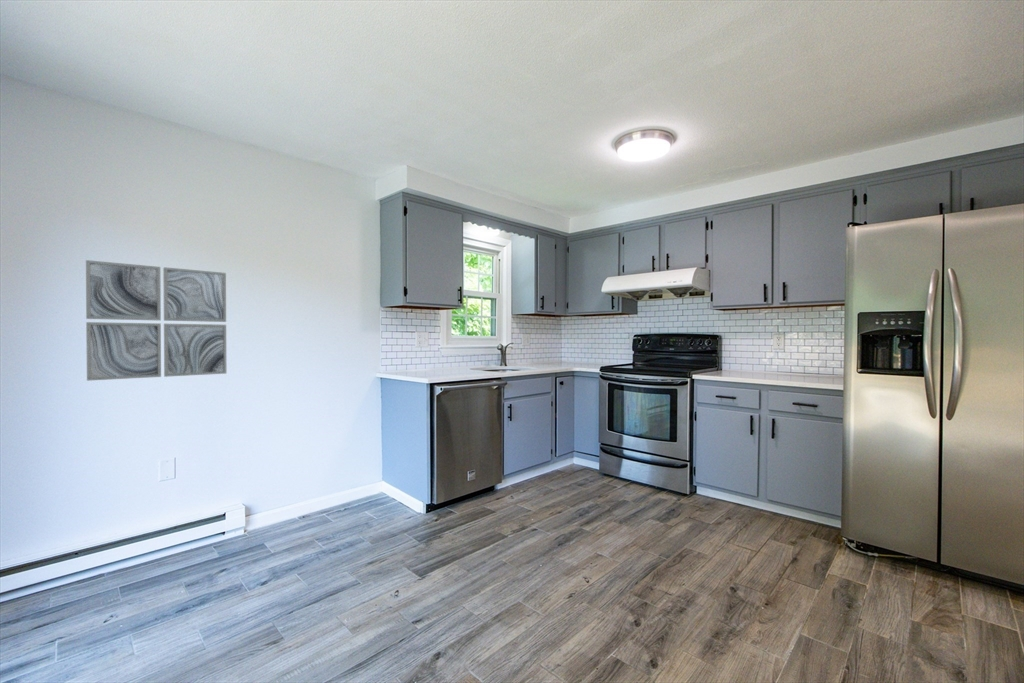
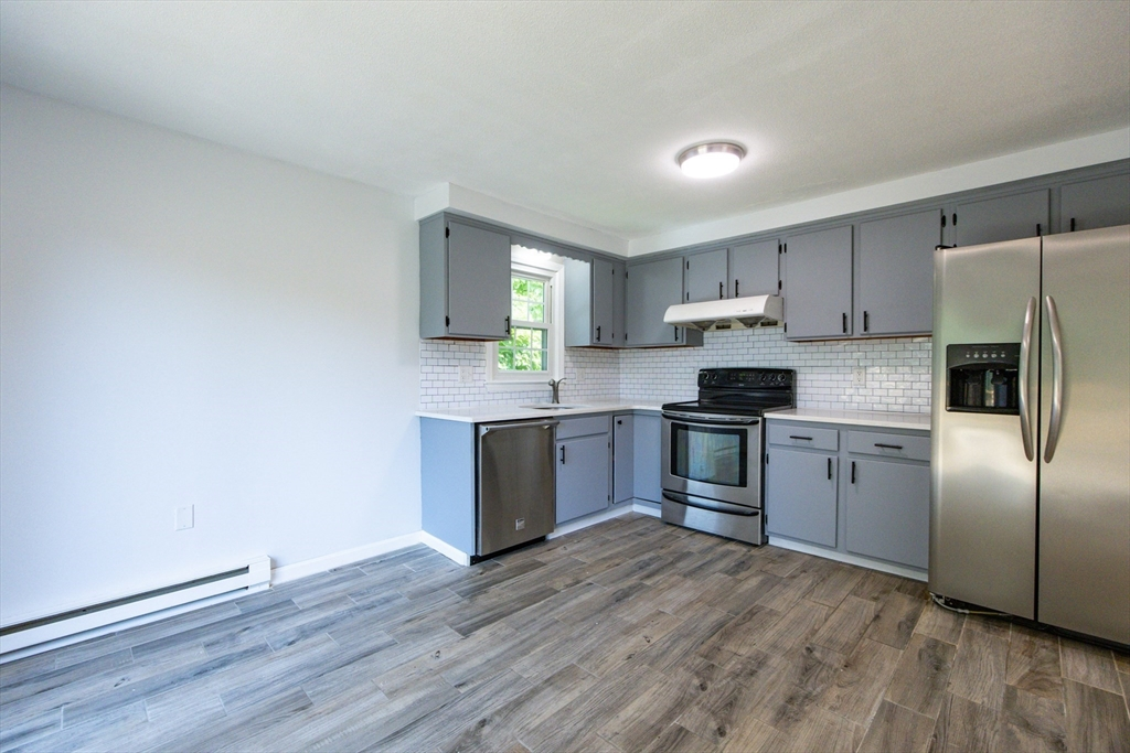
- wall art (164, 320)
